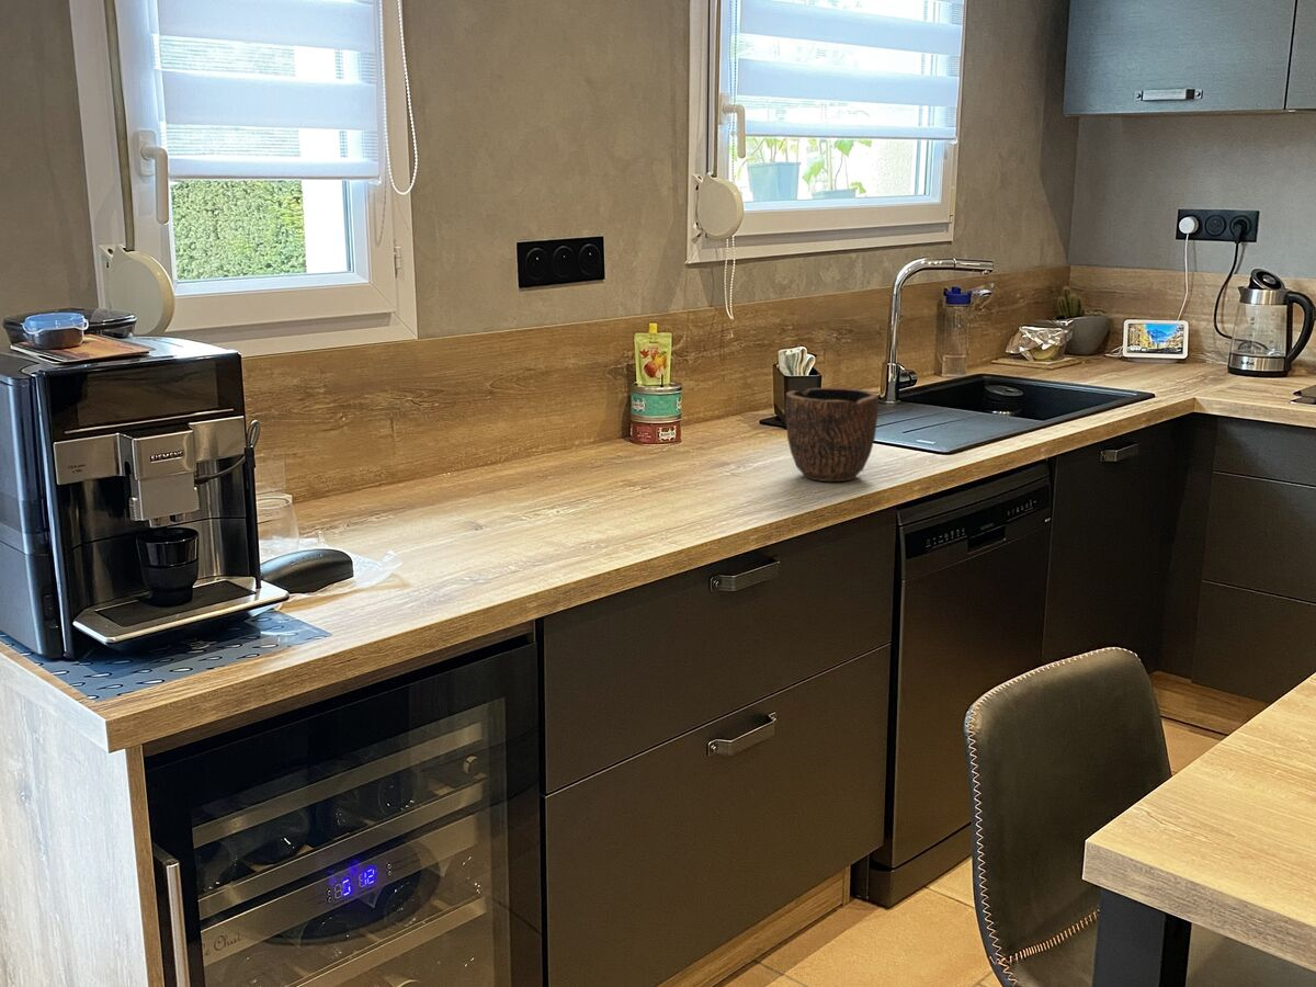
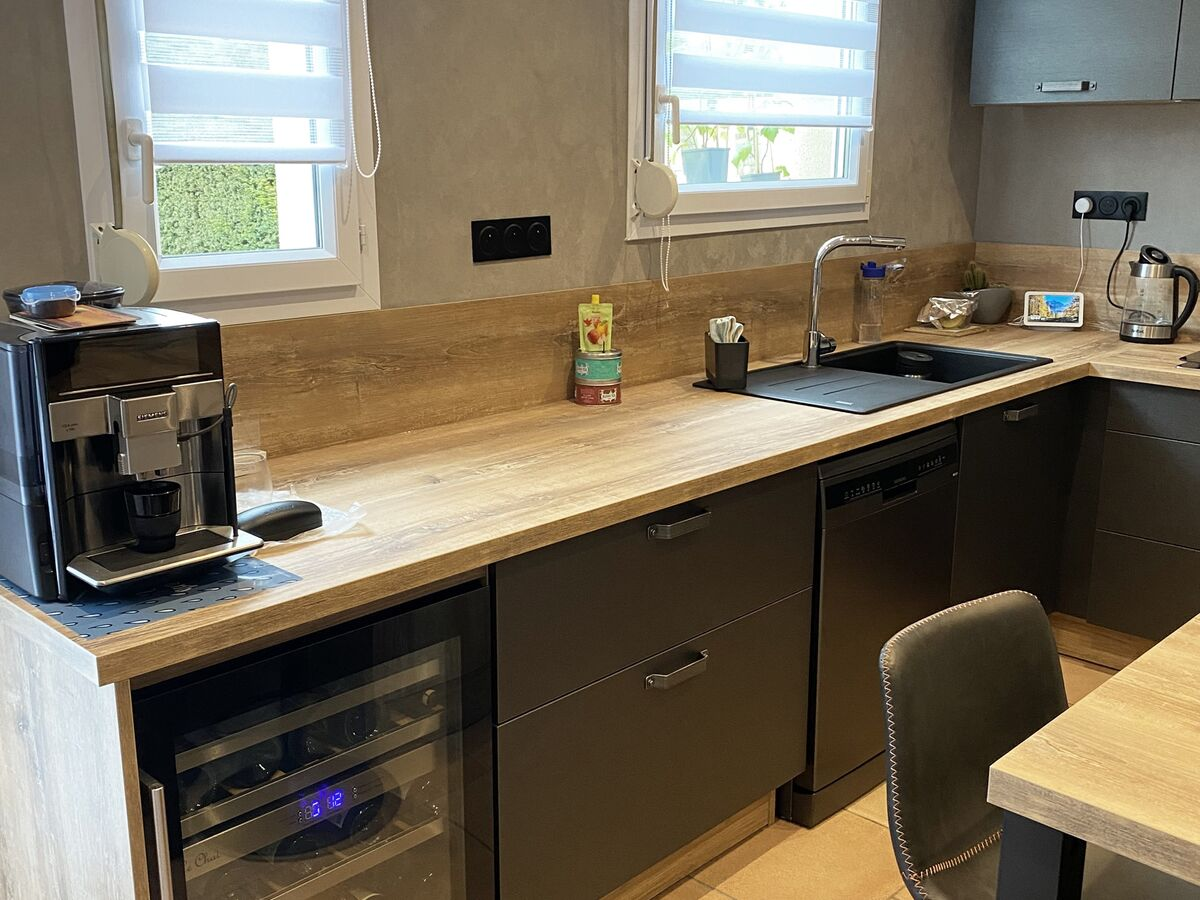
- bowl (830, 435)
